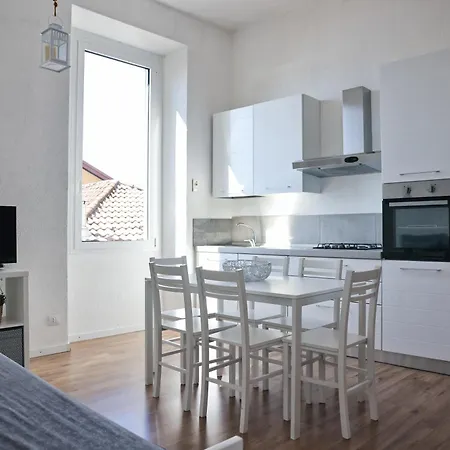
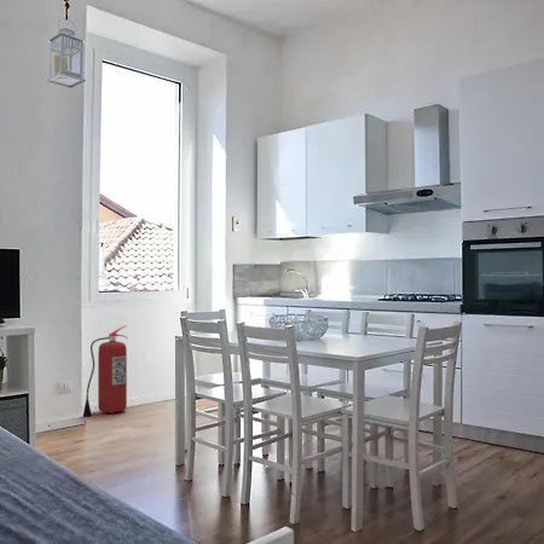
+ fire extinguisher (105, 369)
